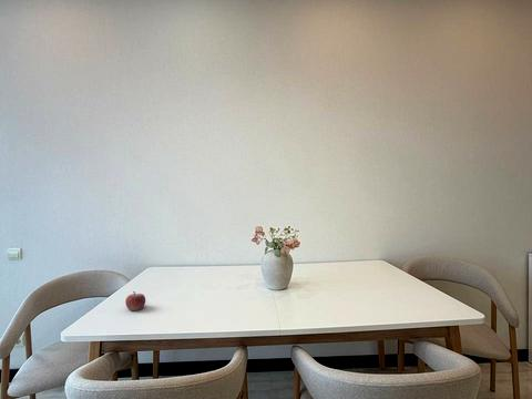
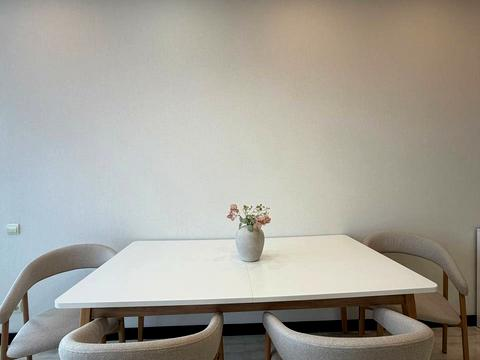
- fruit (135, 299)
